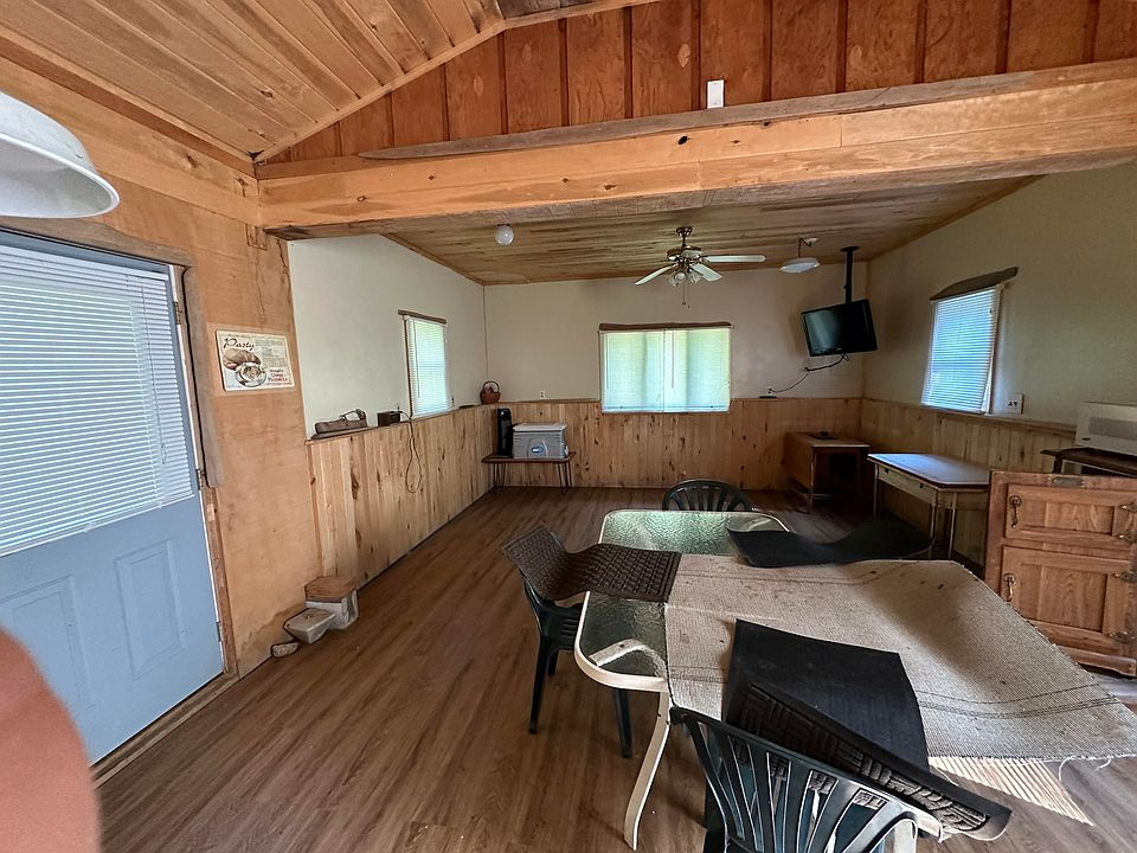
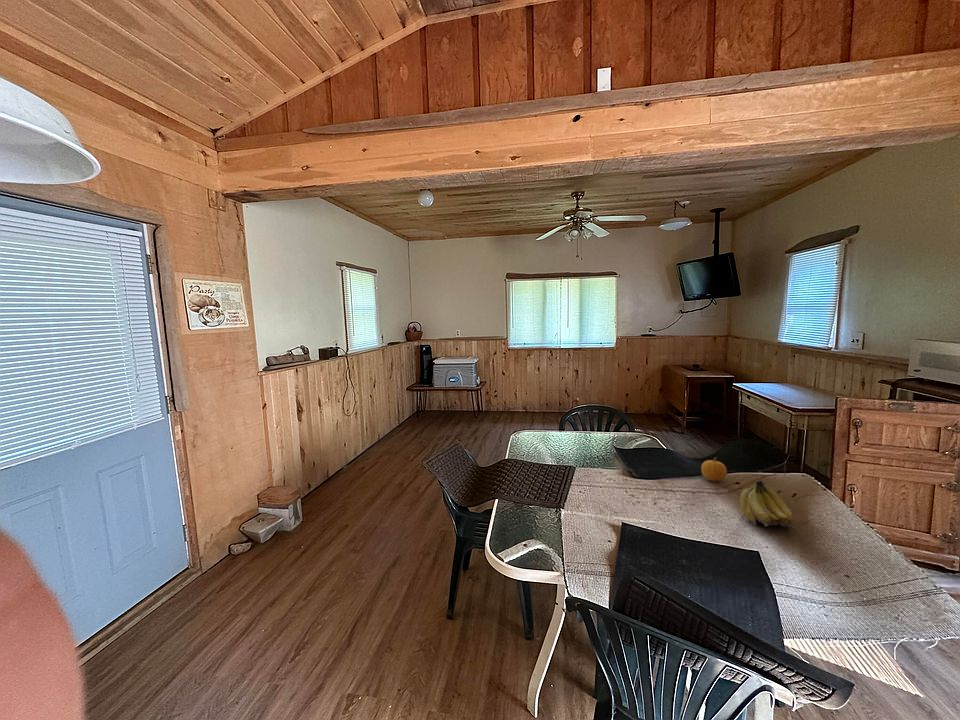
+ fruit (767, 504)
+ fruit (713, 468)
